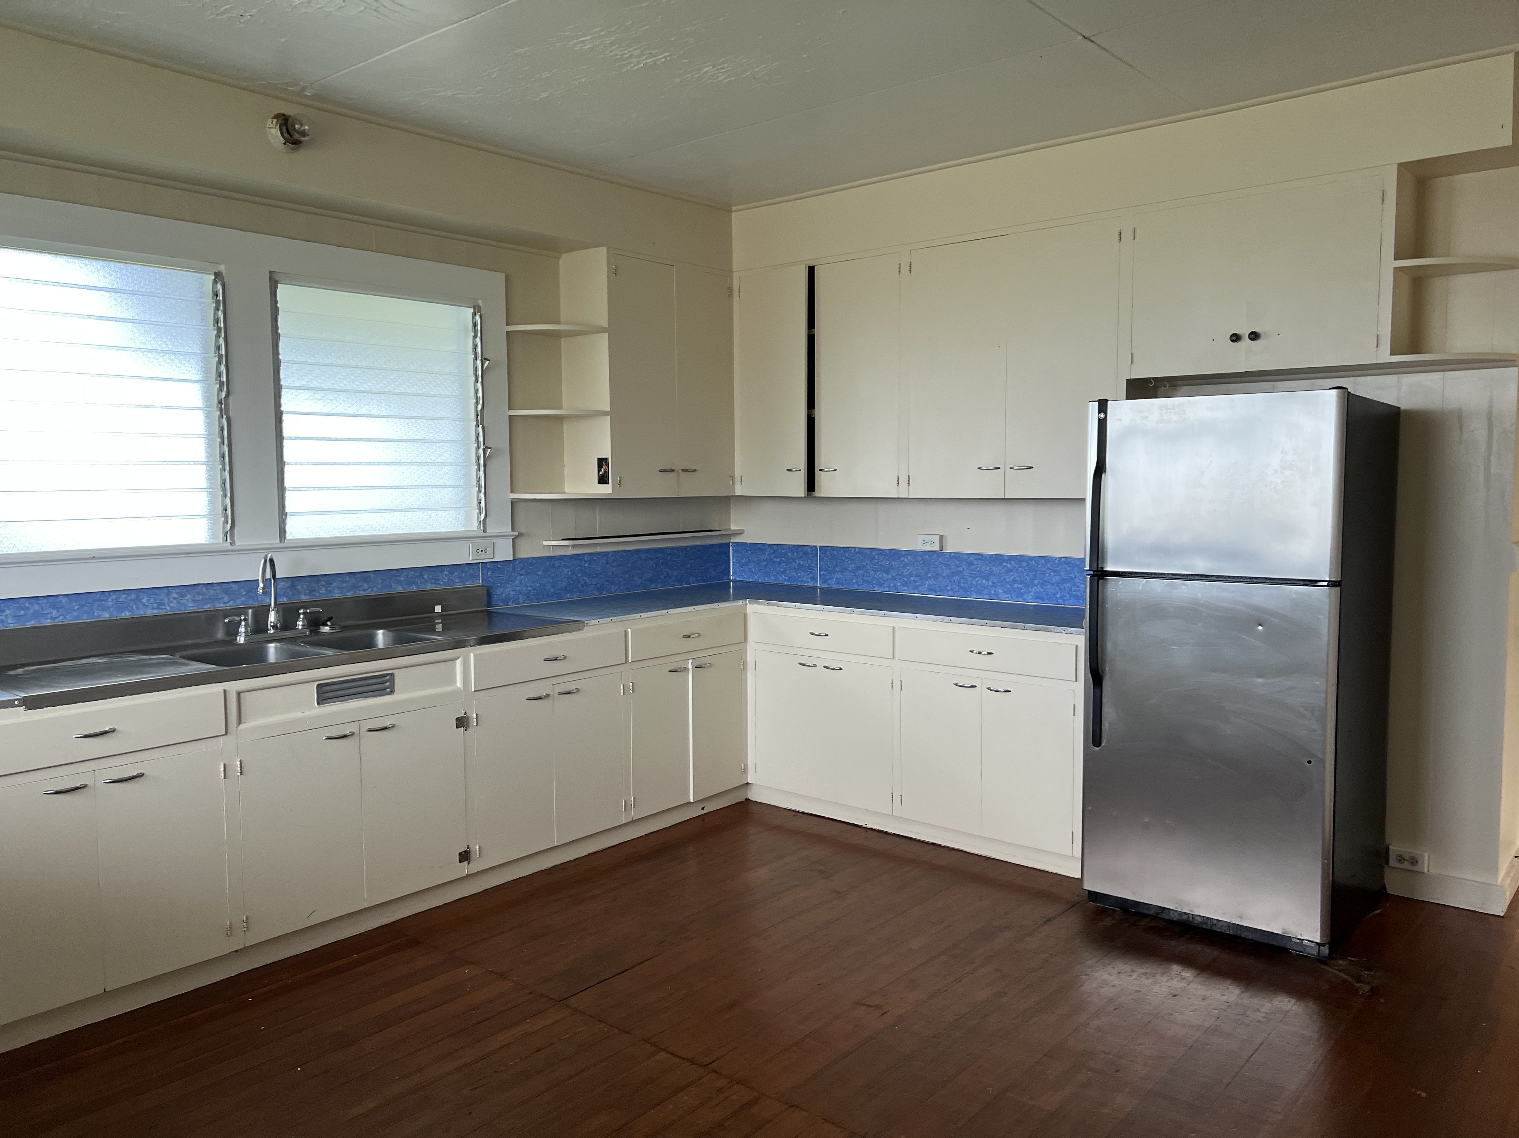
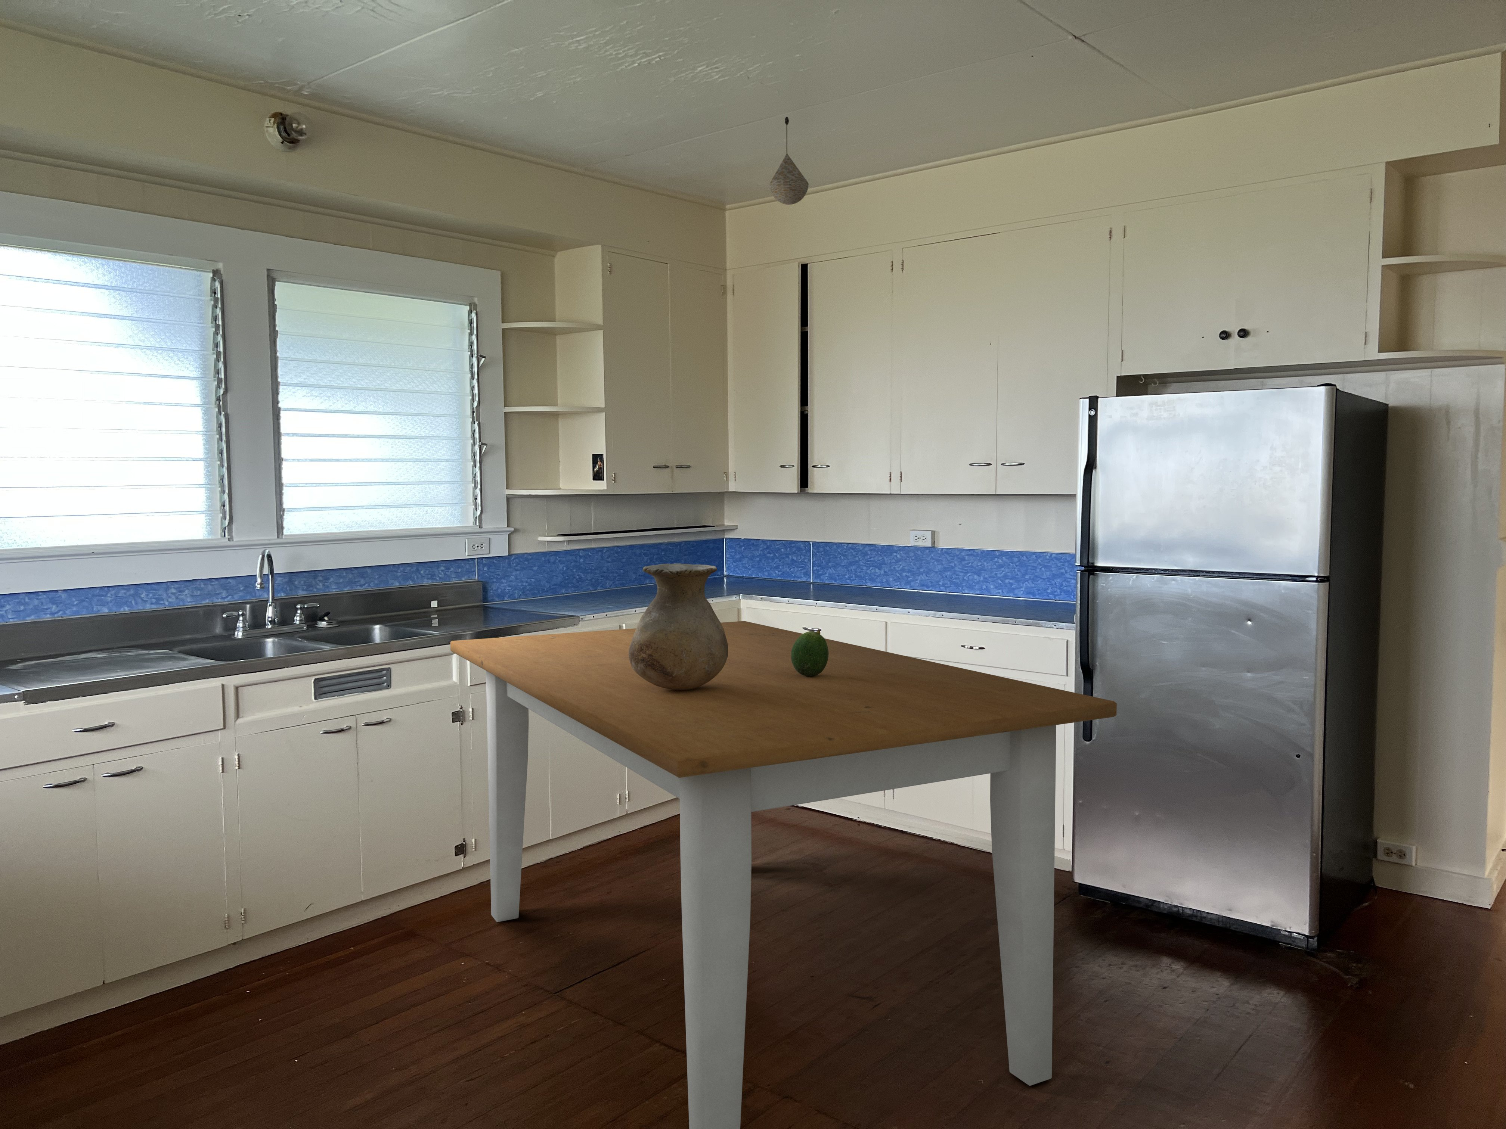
+ pendant light (789, 158)
+ table (725, 827)
+ fruit (810, 652)
+ vase (677, 626)
